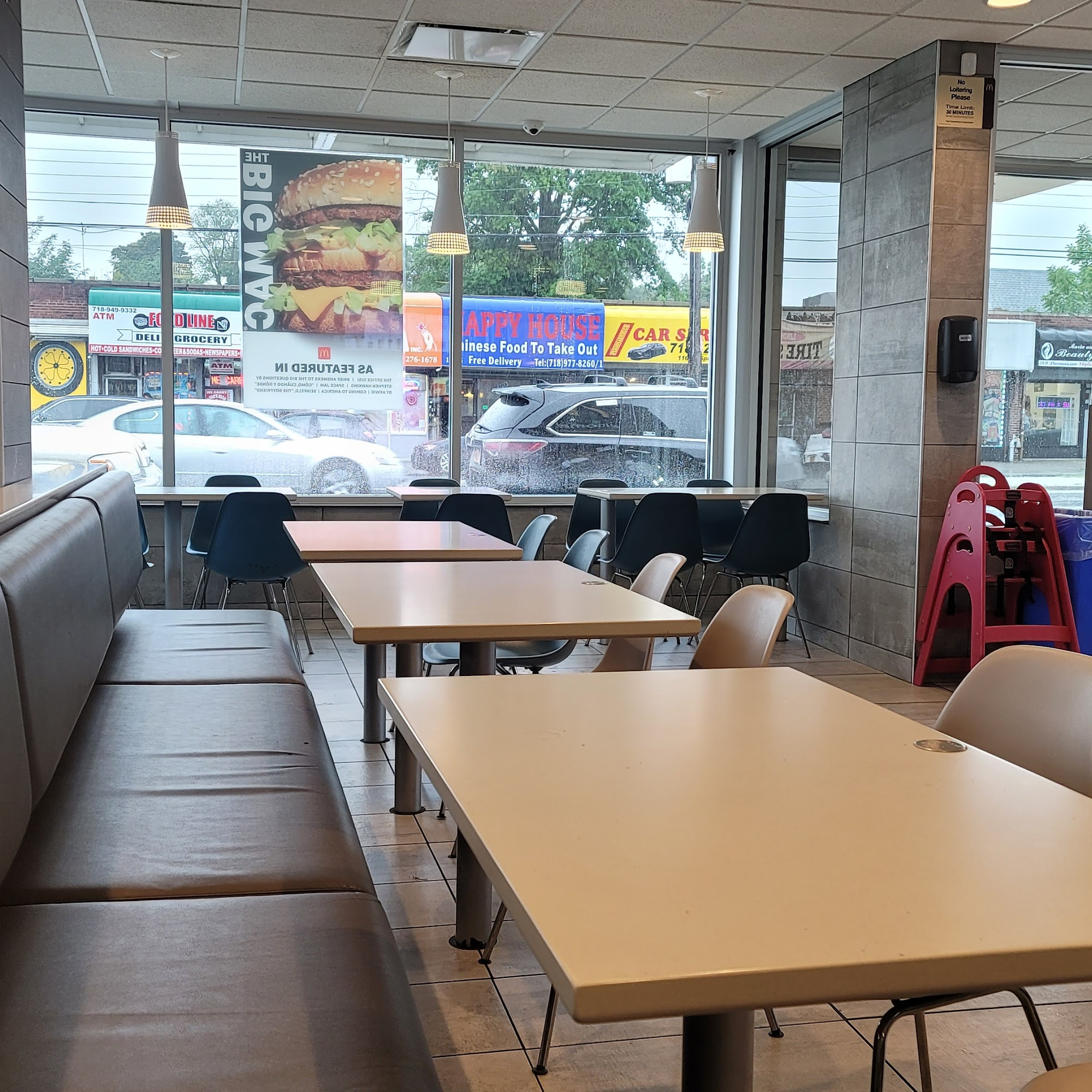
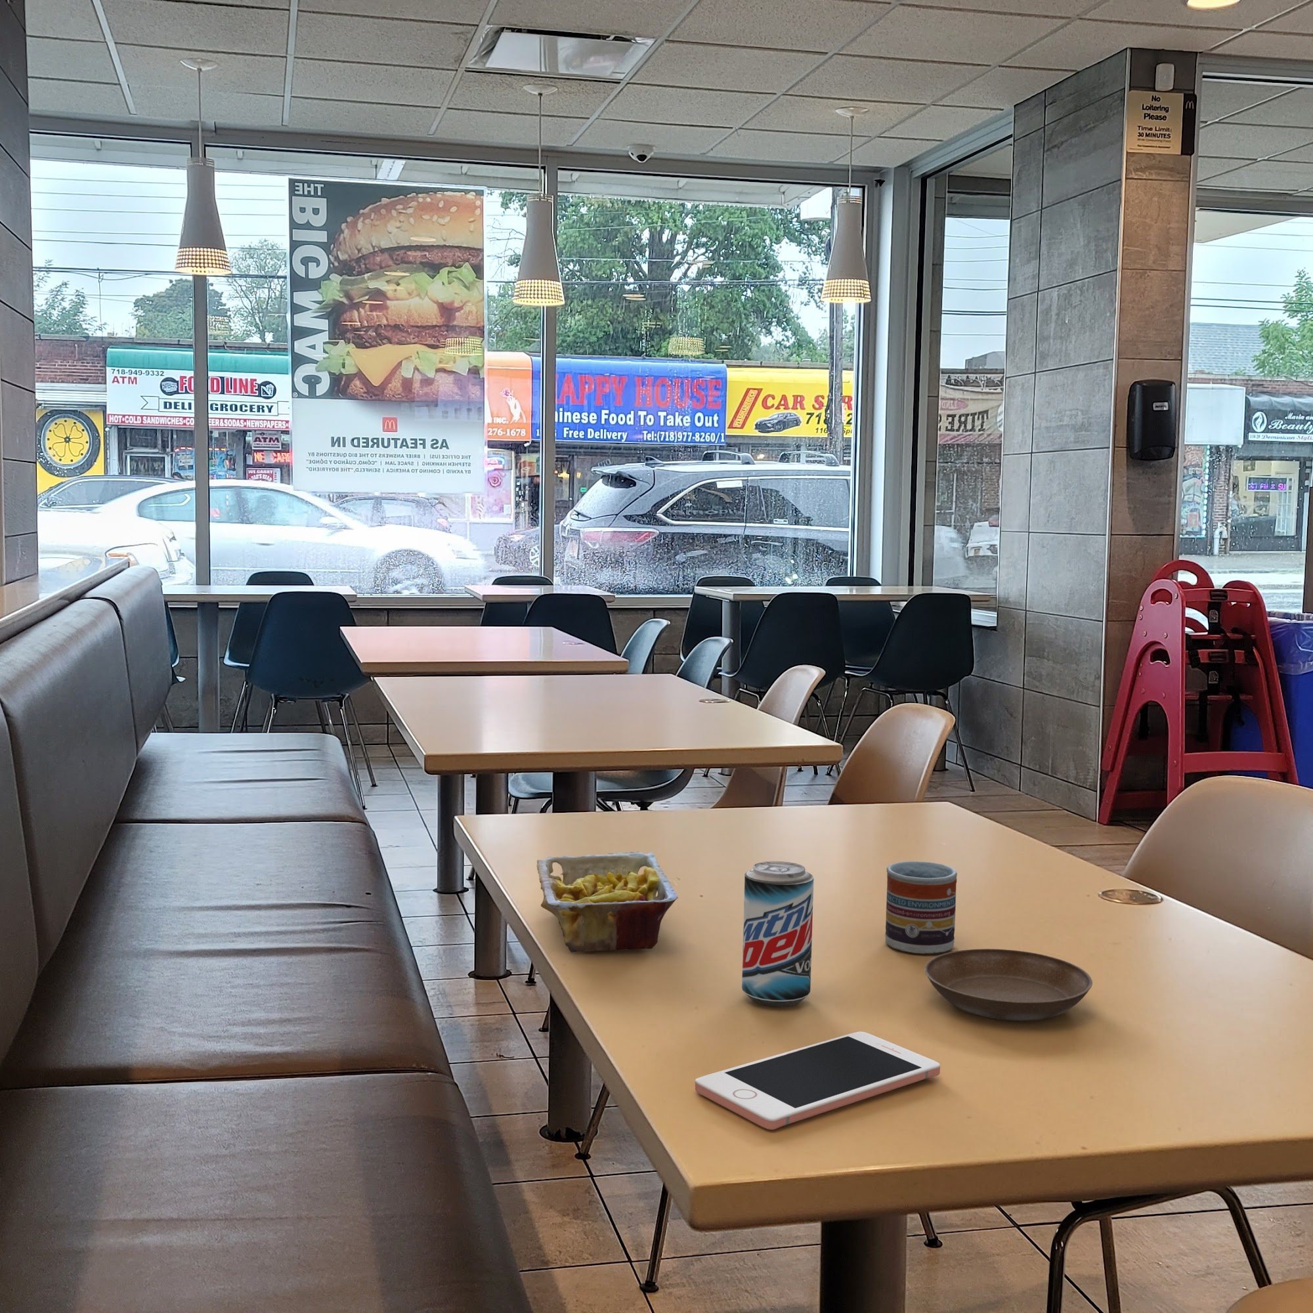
+ french fries (602, 901)
+ saucer (1006, 987)
+ cup (917, 903)
+ cell phone (819, 1076)
+ beer can (777, 932)
